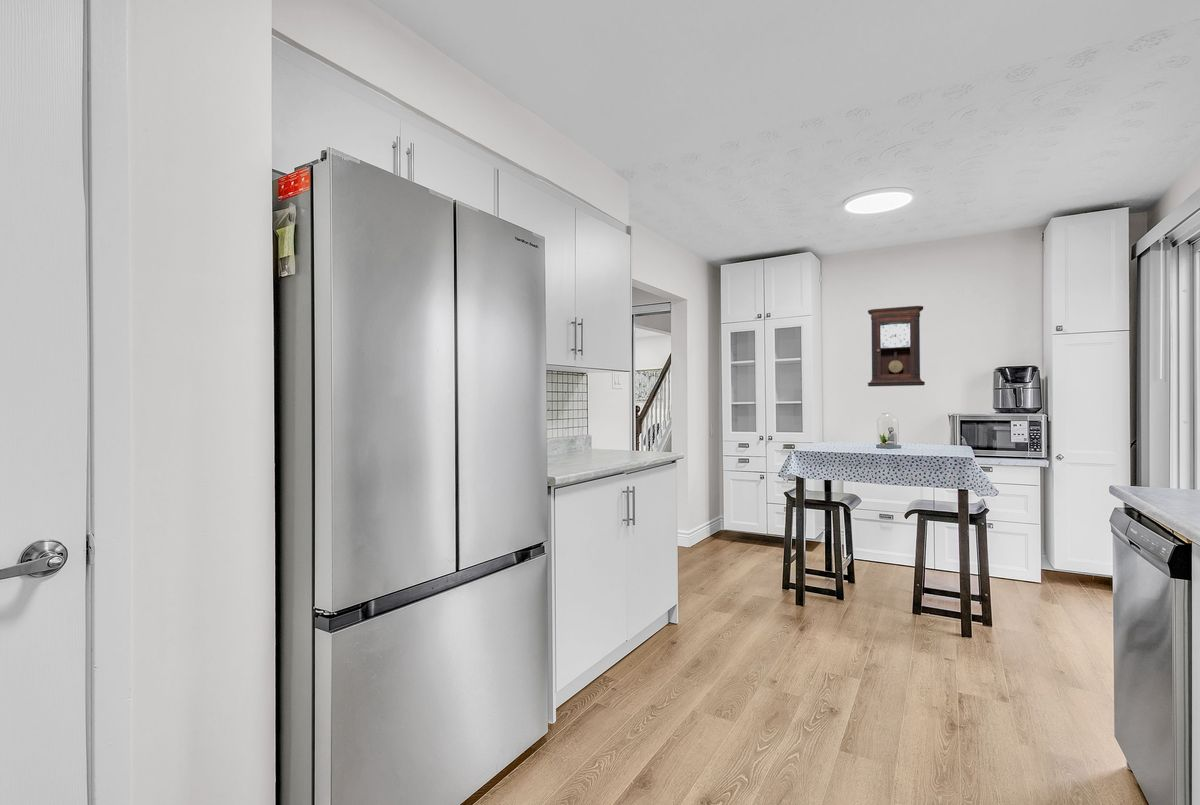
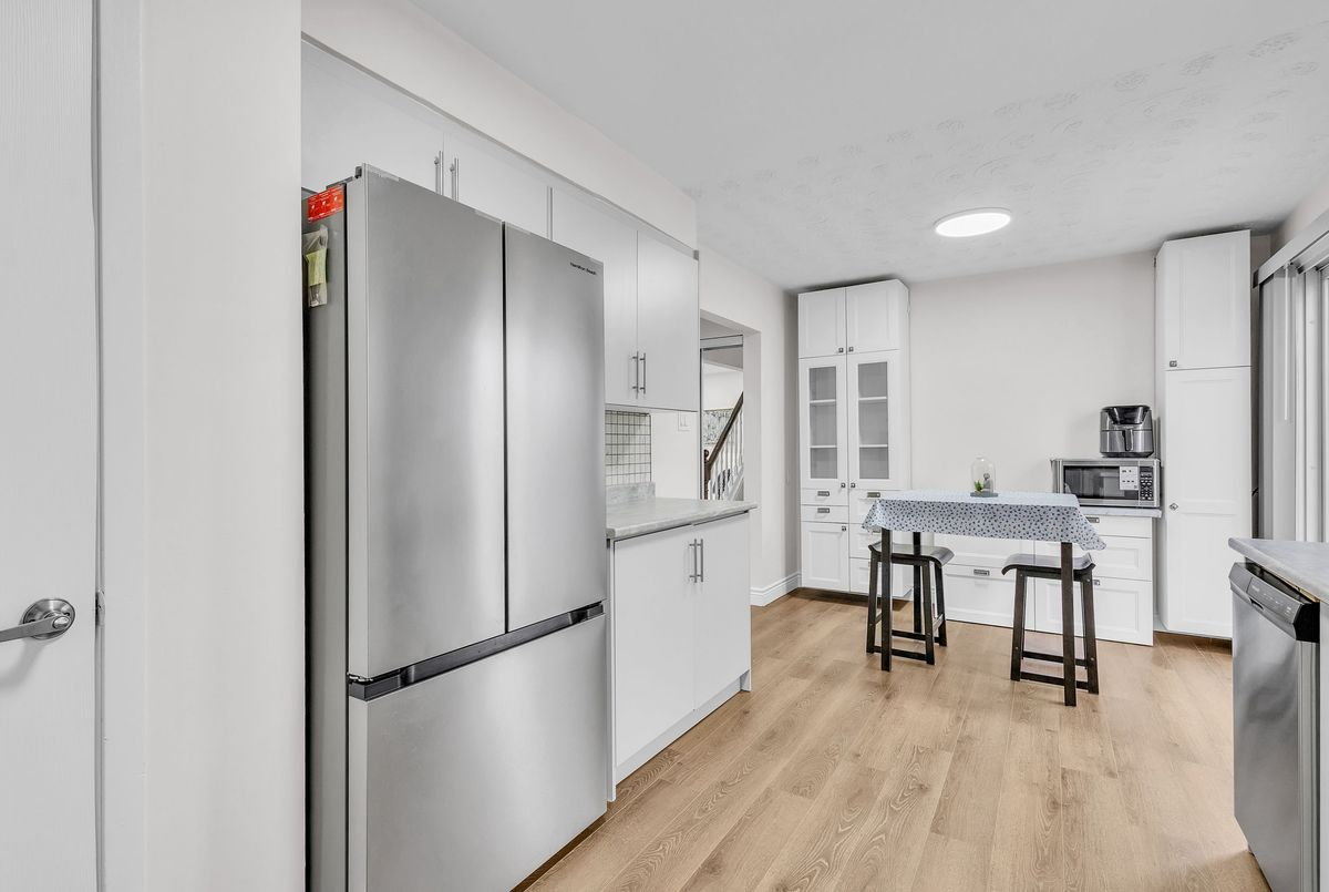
- pendulum clock (895, 347)
